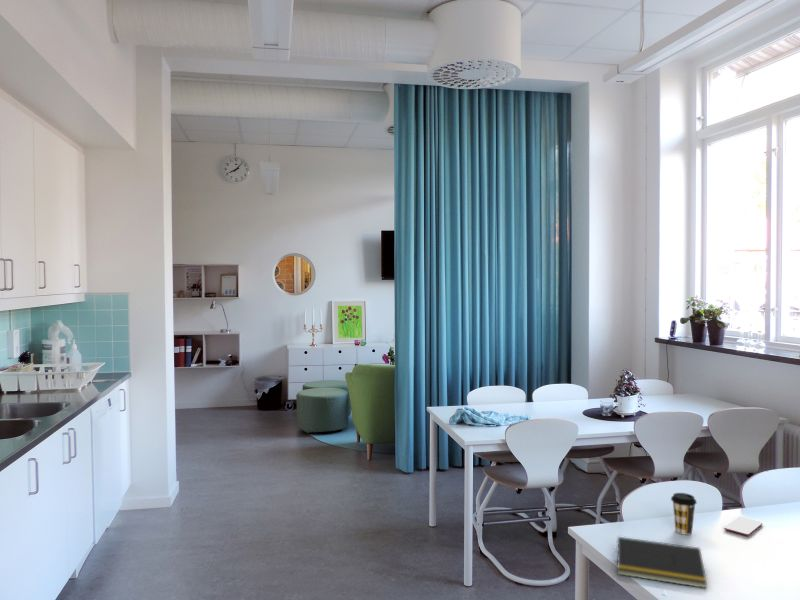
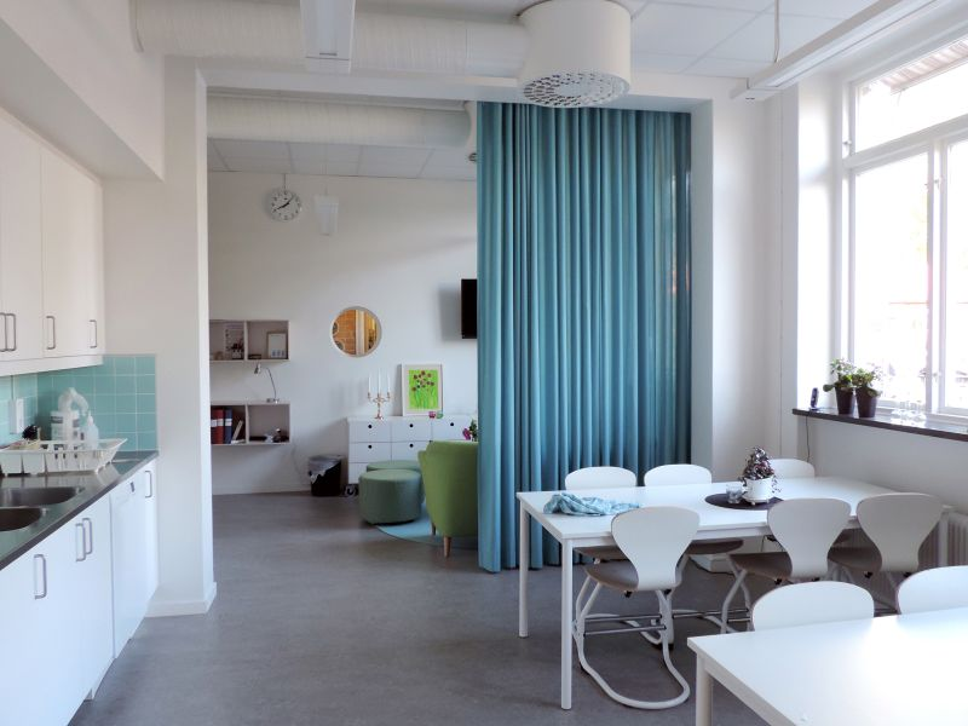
- coffee cup (683, 513)
- smartphone (743, 525)
- notepad (659, 560)
